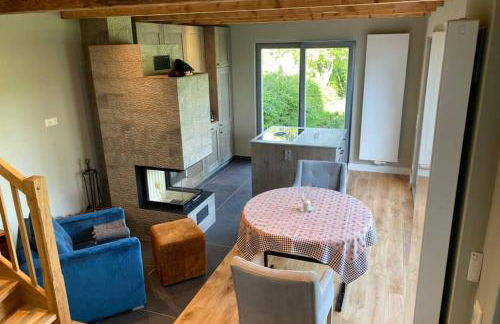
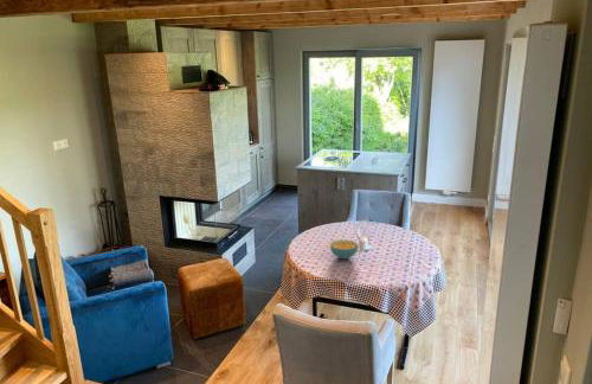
+ cereal bowl (343, 250)
